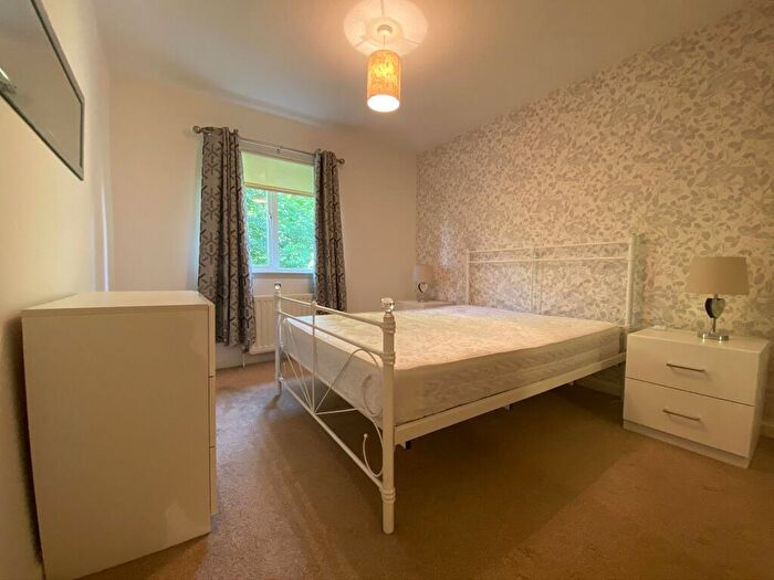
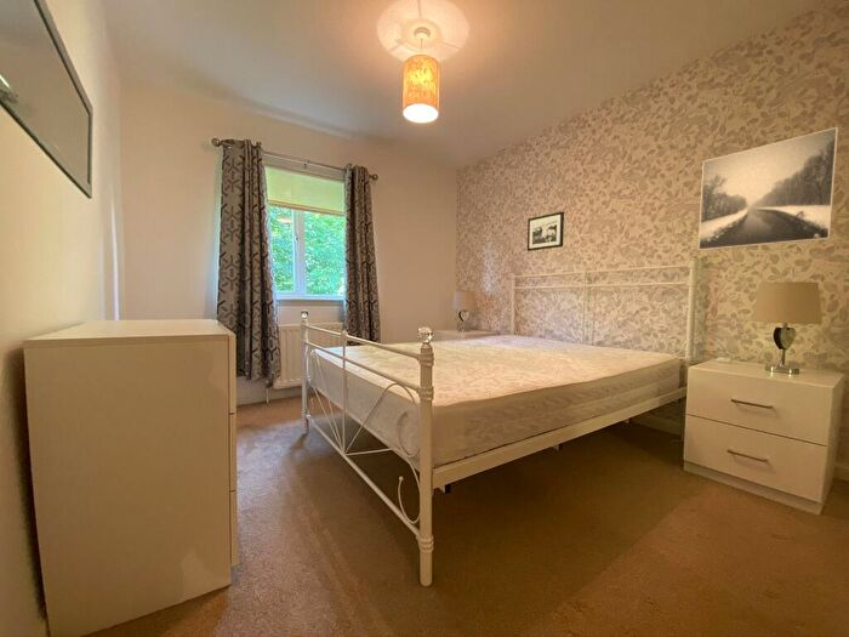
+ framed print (759, 195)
+ picture frame (545, 232)
